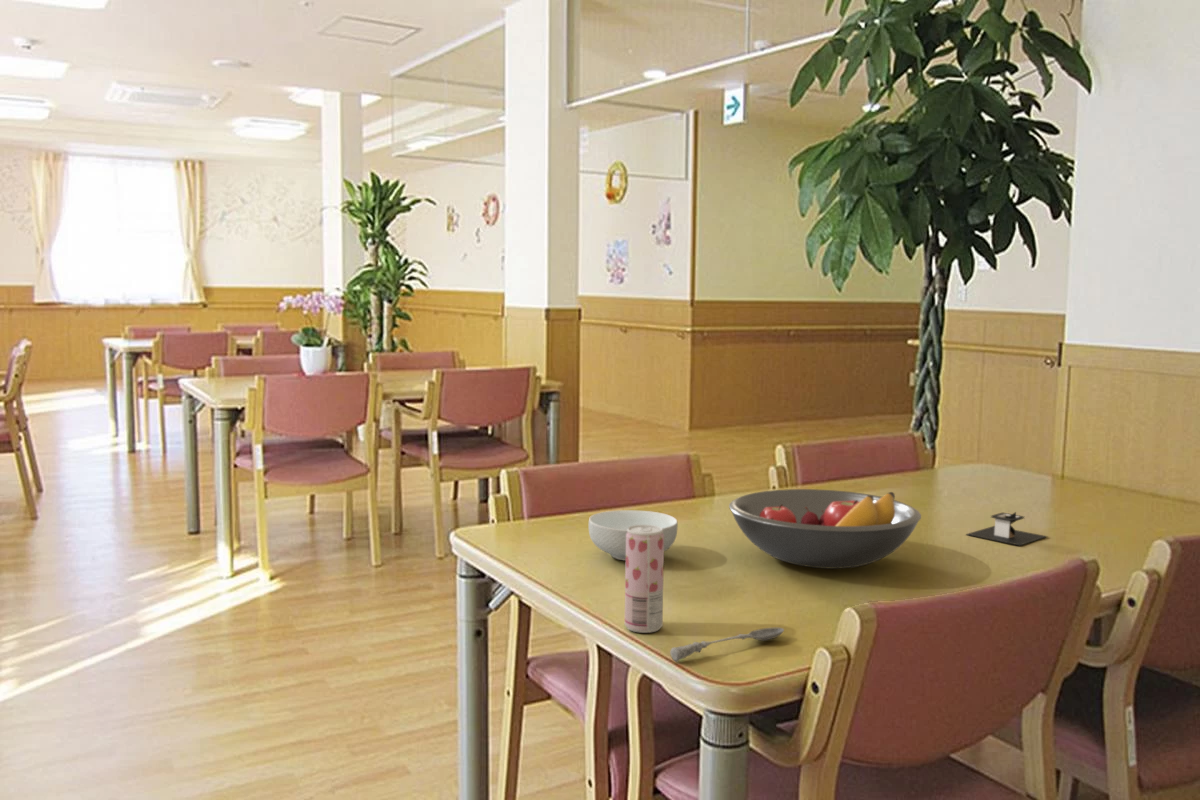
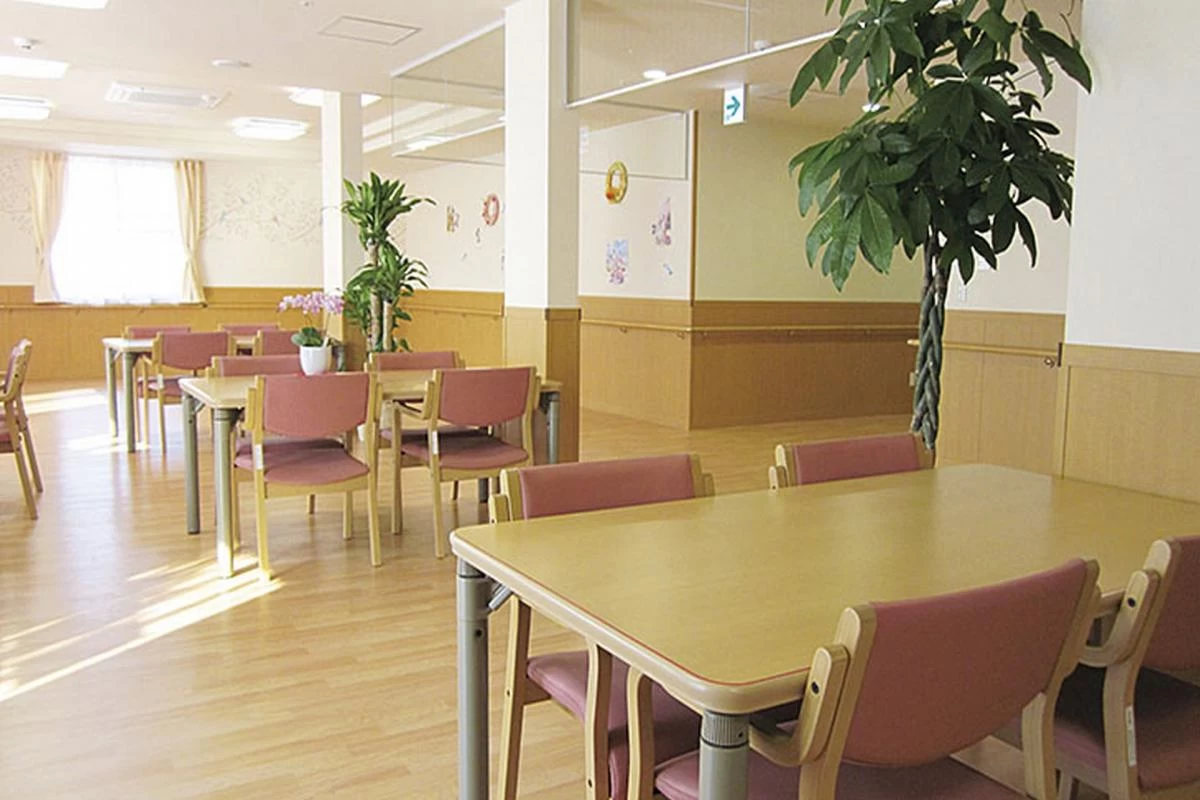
- cereal bowl (625, 537)
- fruit bowl (822, 526)
- beverage can (644, 578)
- architectural model (1007, 522)
- soupspoon (729, 639)
